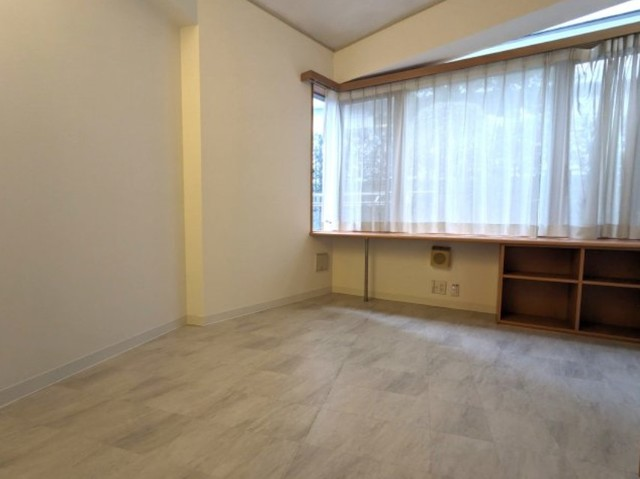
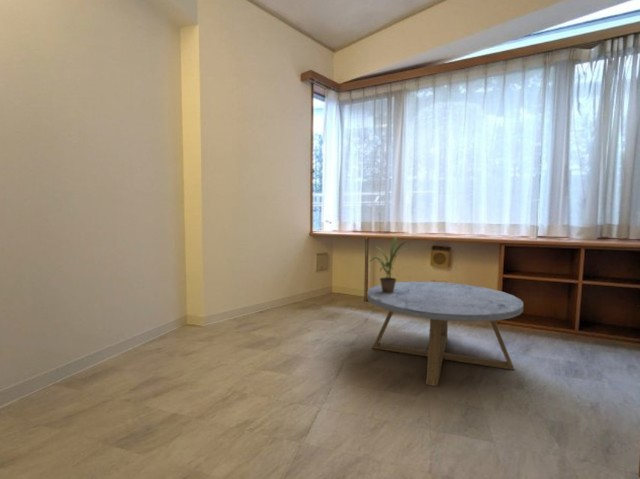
+ potted plant (391, 264)
+ coffee table (439, 325)
